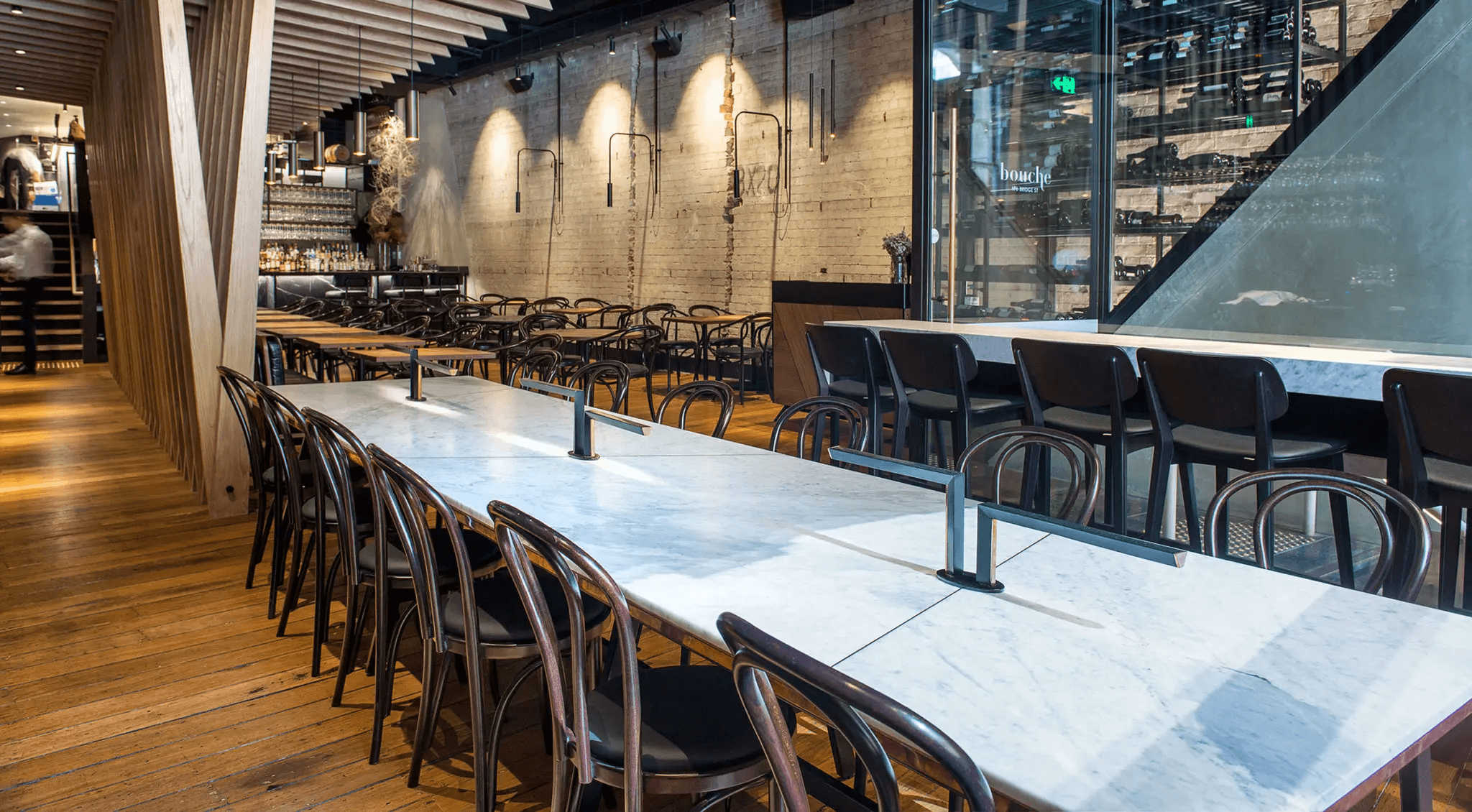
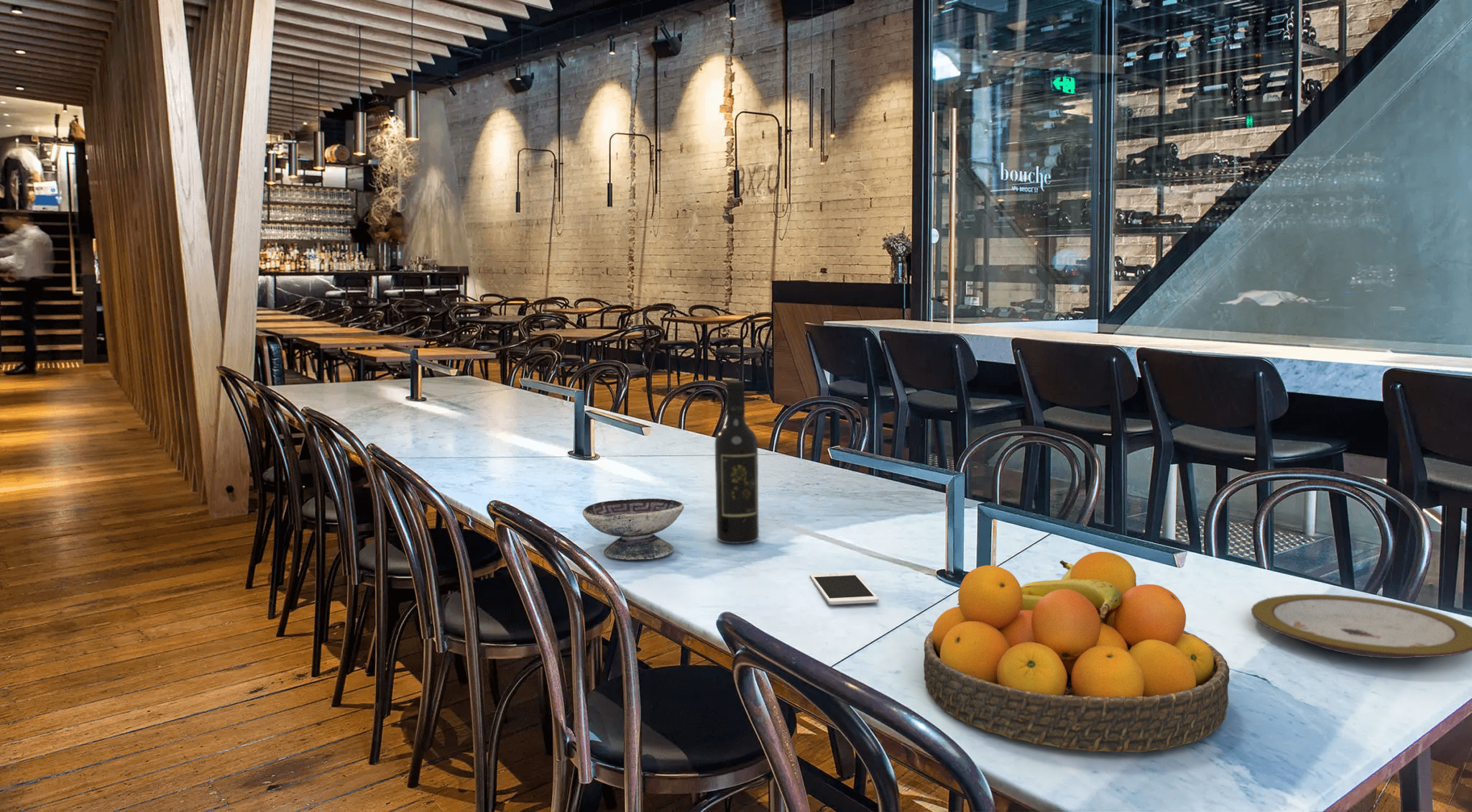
+ wine bottle (736, 461)
+ plate (1360, 629)
+ cell phone (842, 587)
+ fruit bowl (1069, 629)
+ bowl (633, 527)
